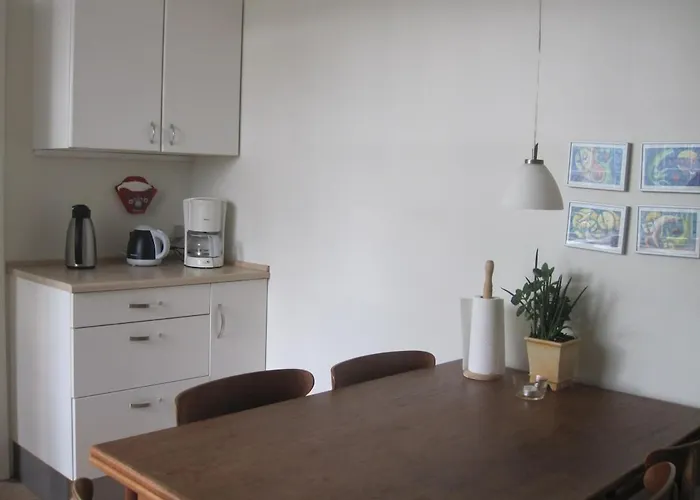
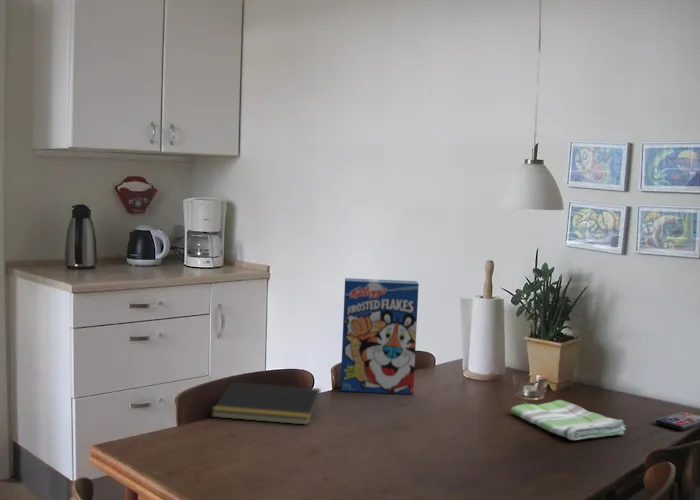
+ notepad (267, 402)
+ cereal box (378, 335)
+ smartphone (682, 420)
+ dish towel (565, 417)
